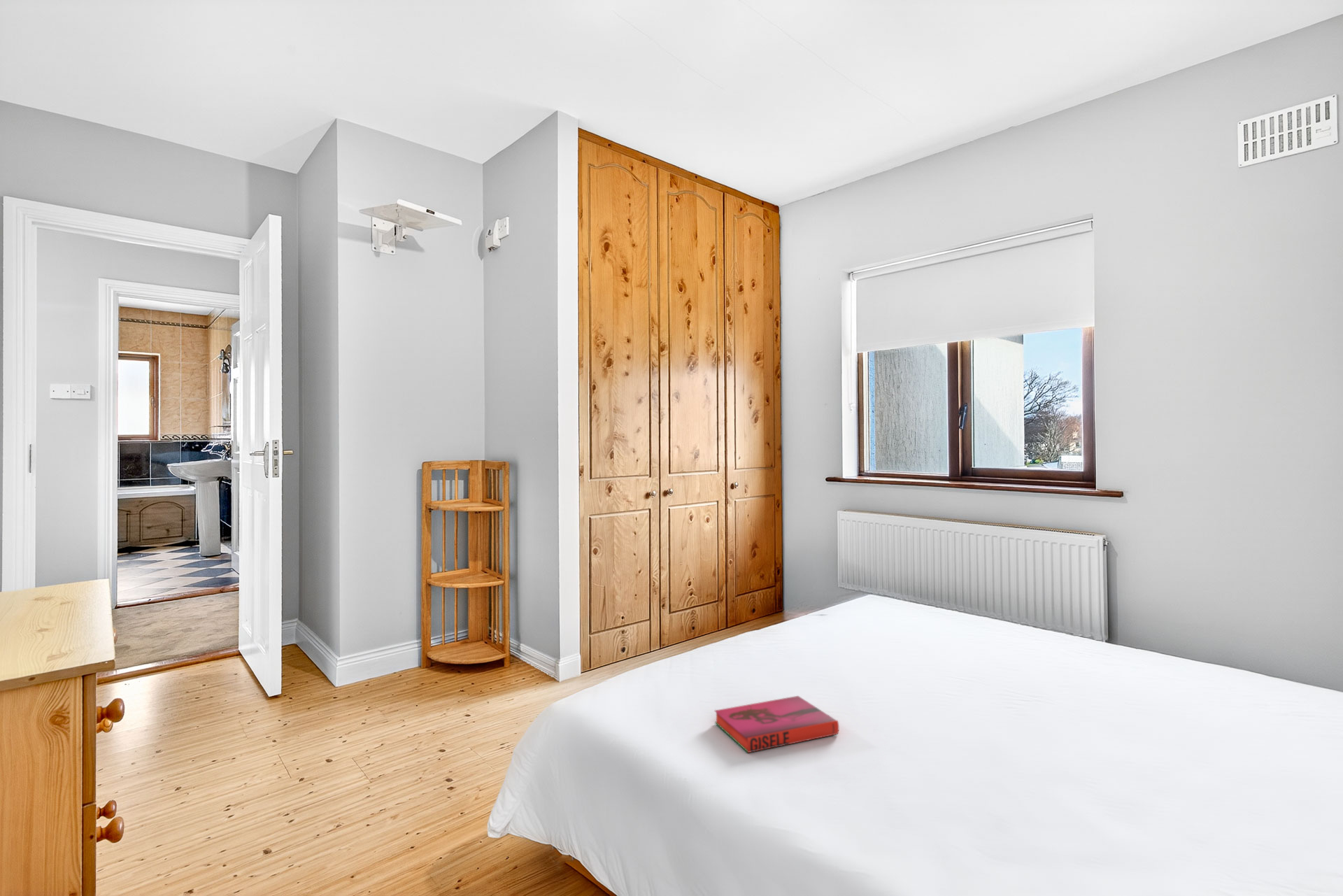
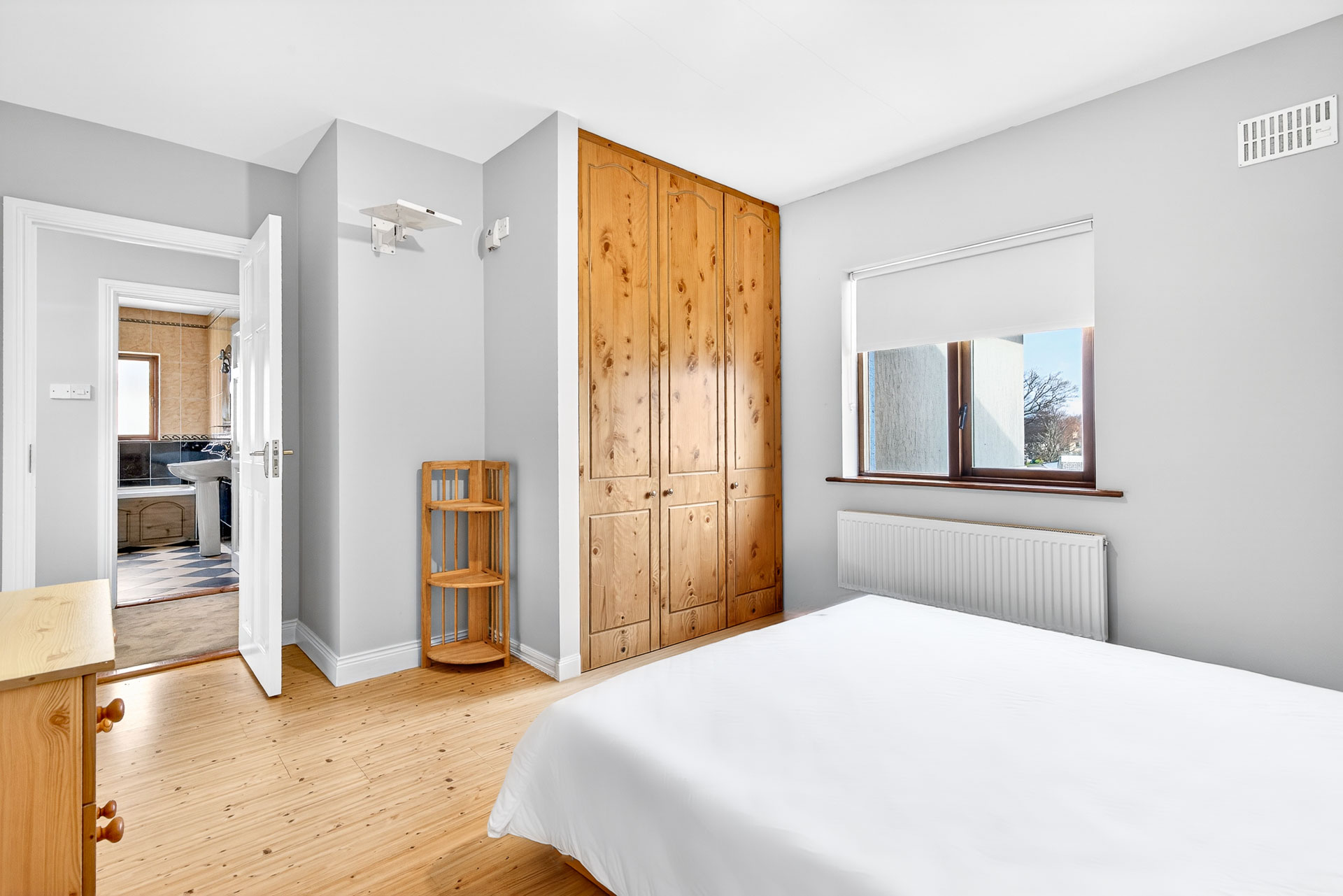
- hardback book (775, 722)
